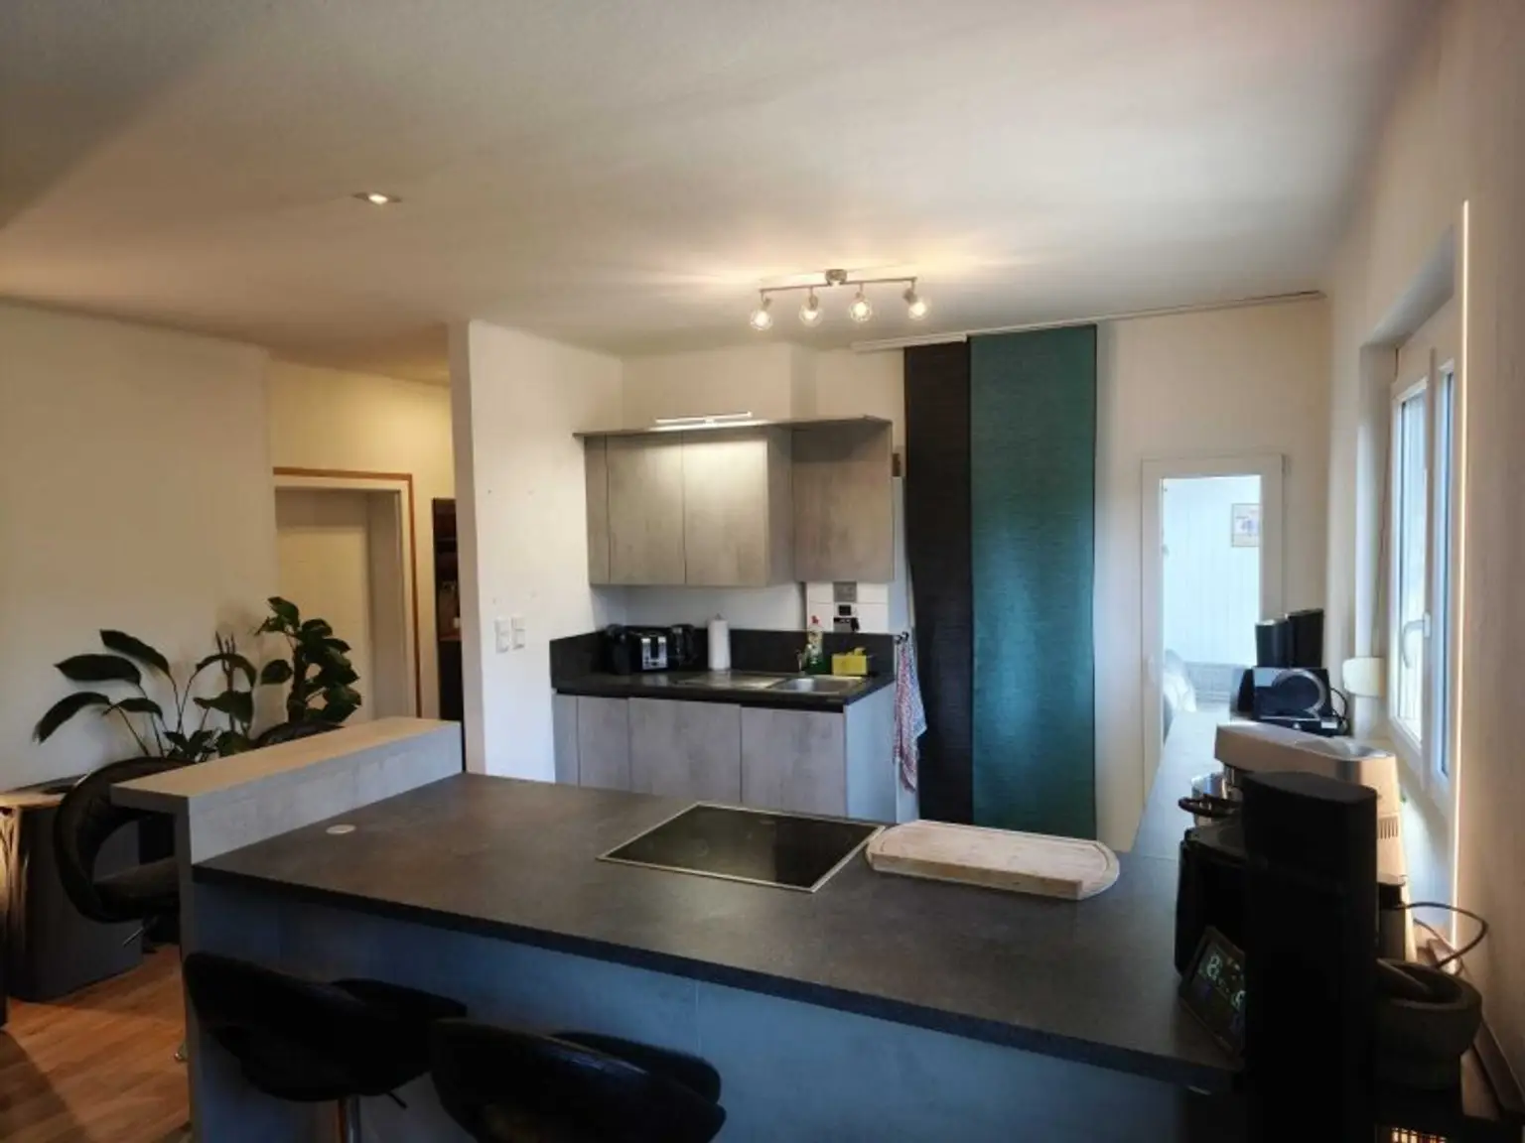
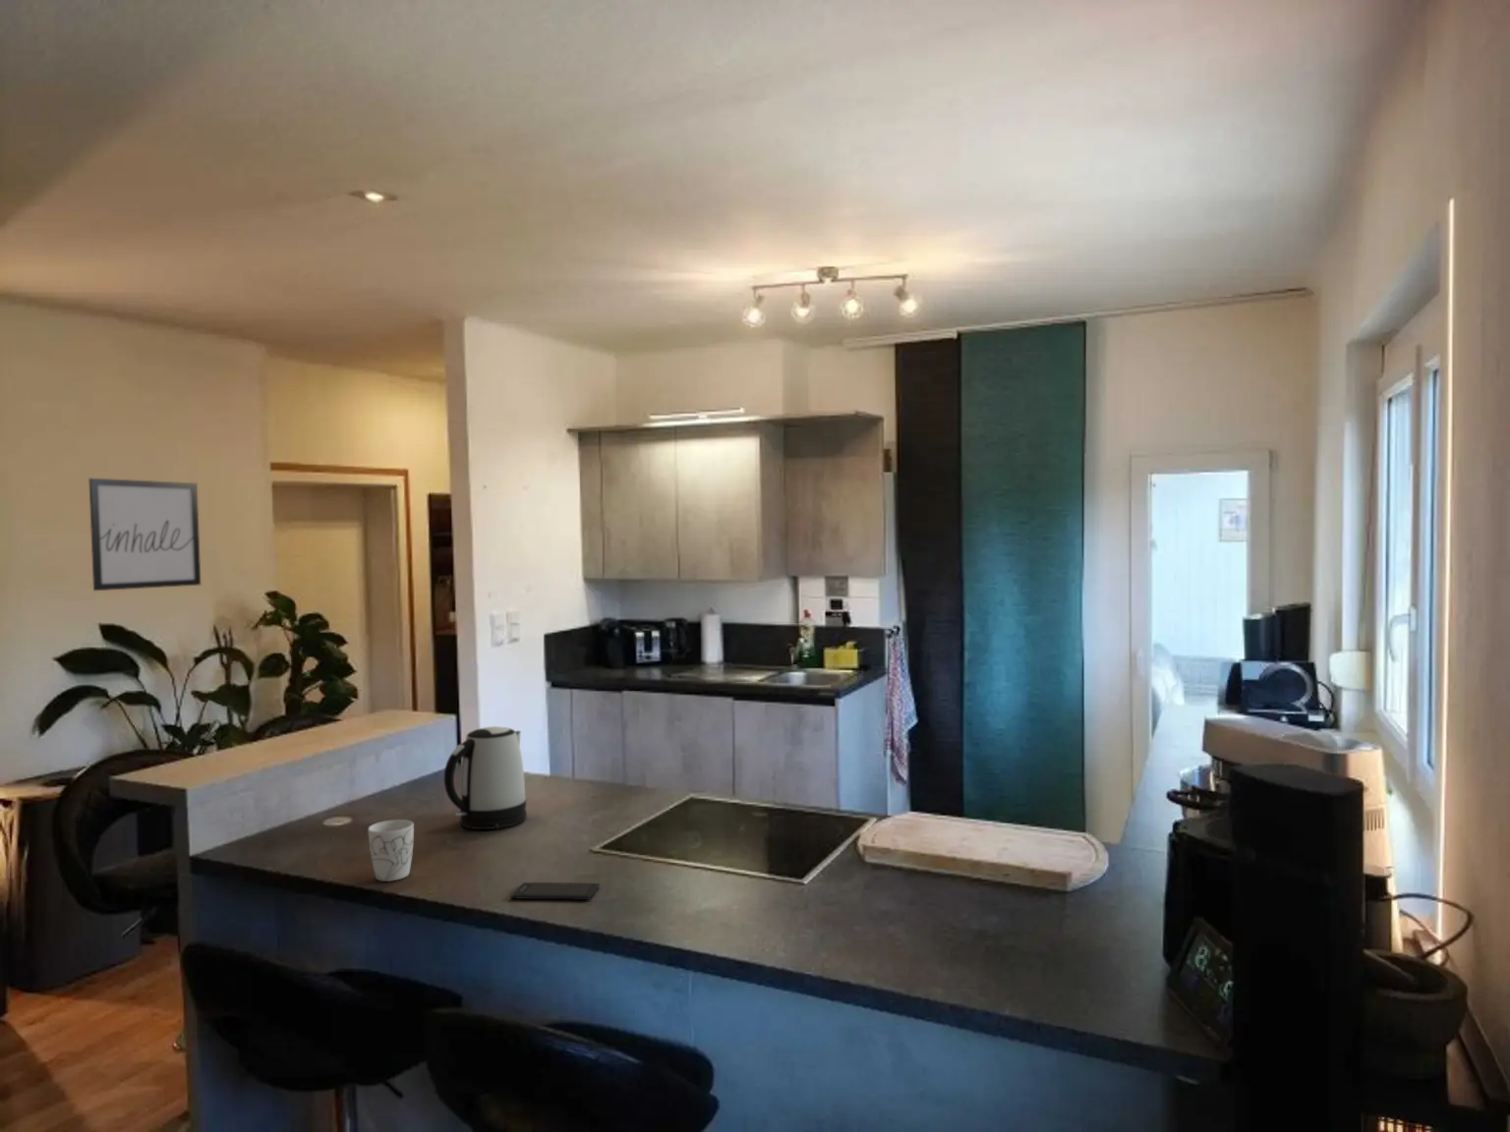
+ mug (395, 848)
+ smartphone (555, 891)
+ kettle (485, 776)
+ wall art (147, 534)
